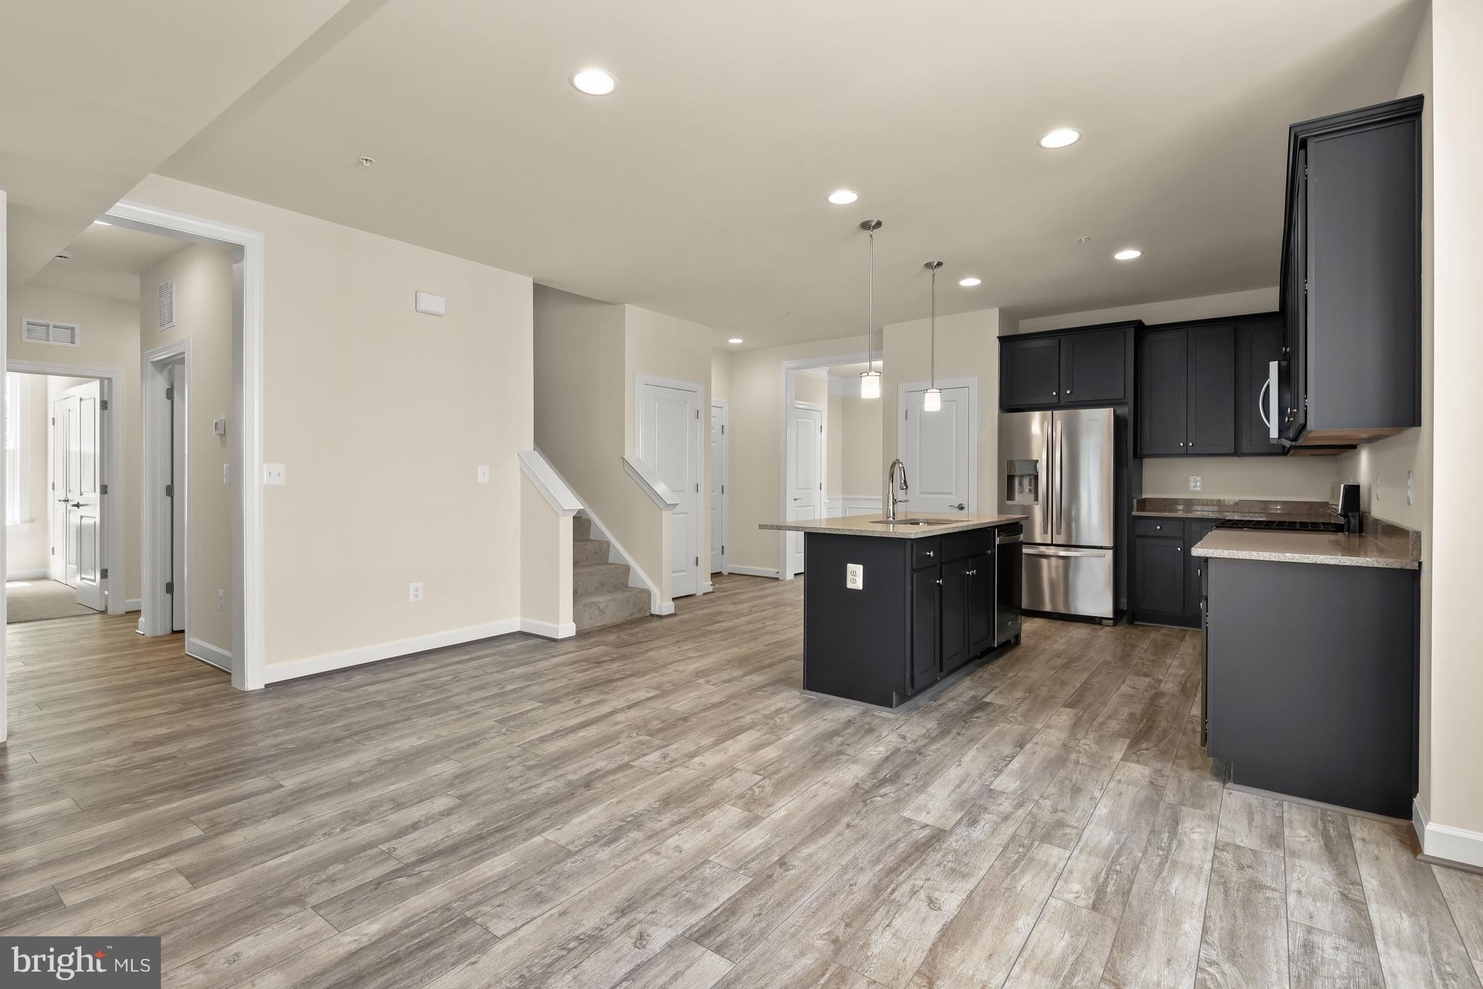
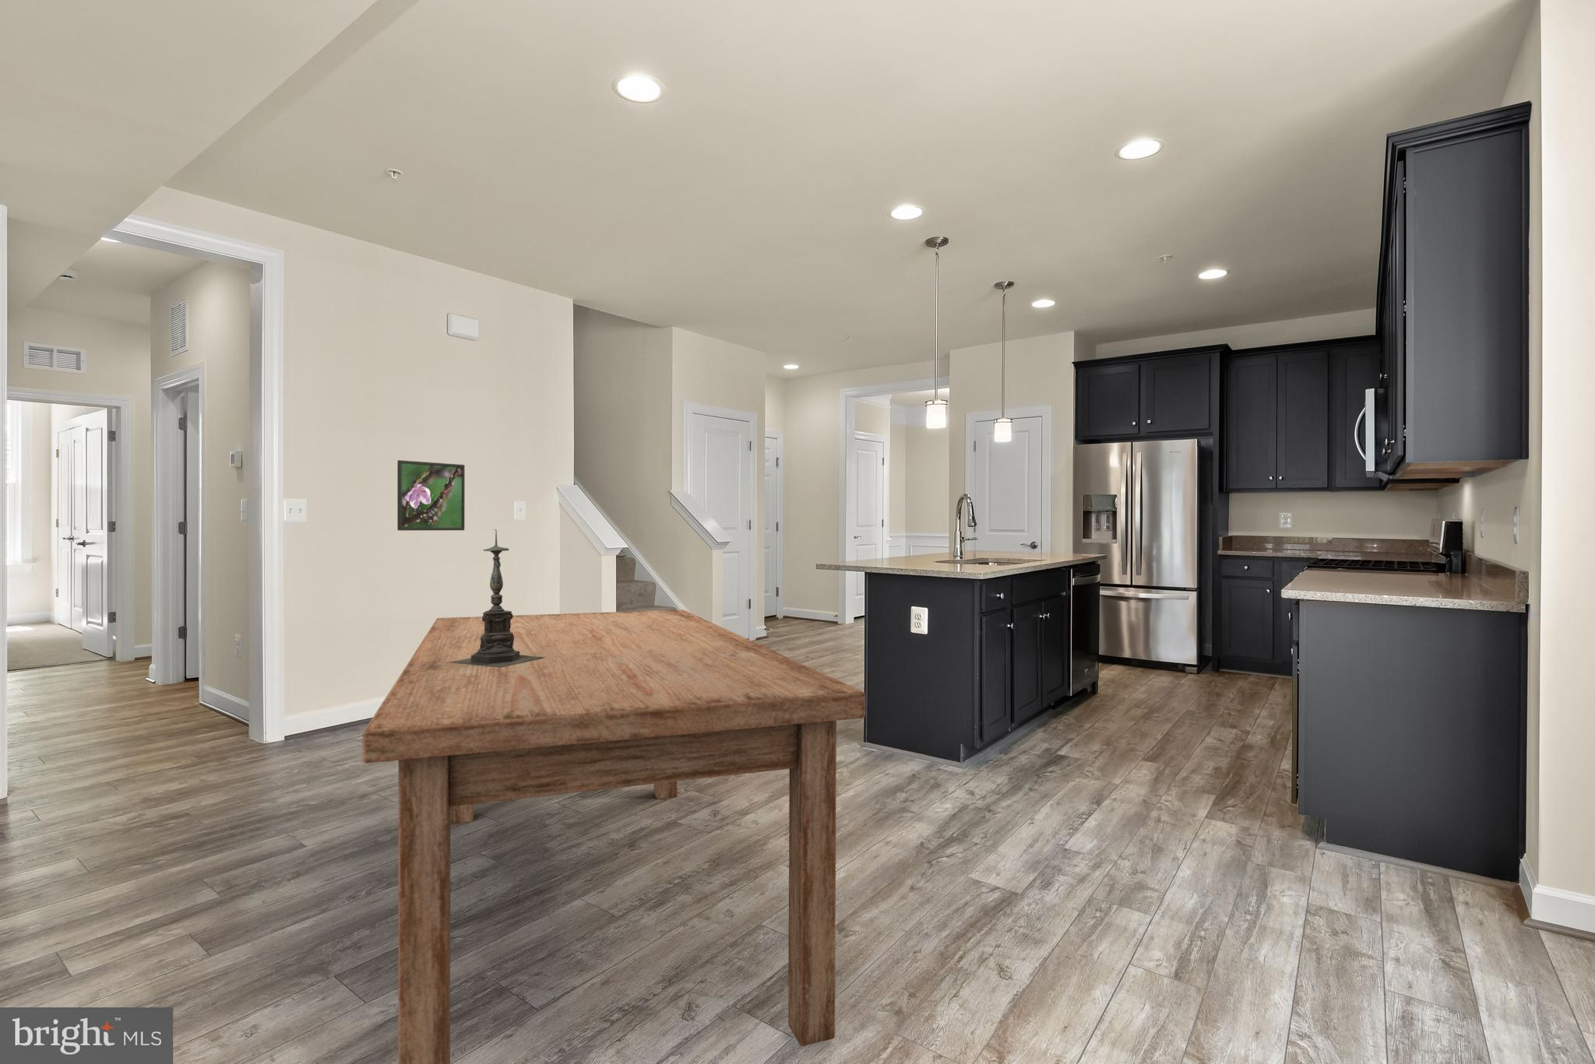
+ candle holder (498, 594)
+ dining table (590, 772)
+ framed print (431, 496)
